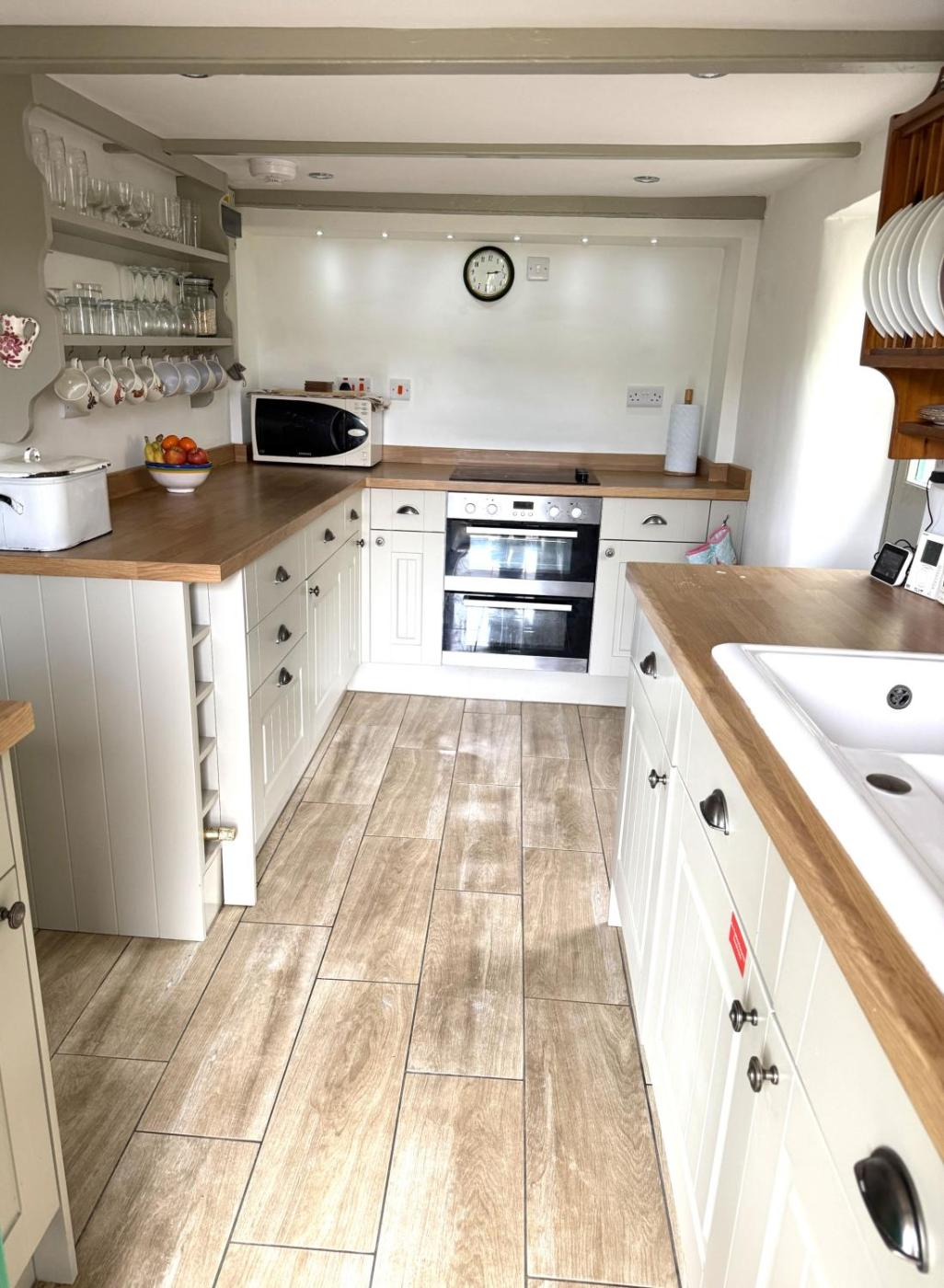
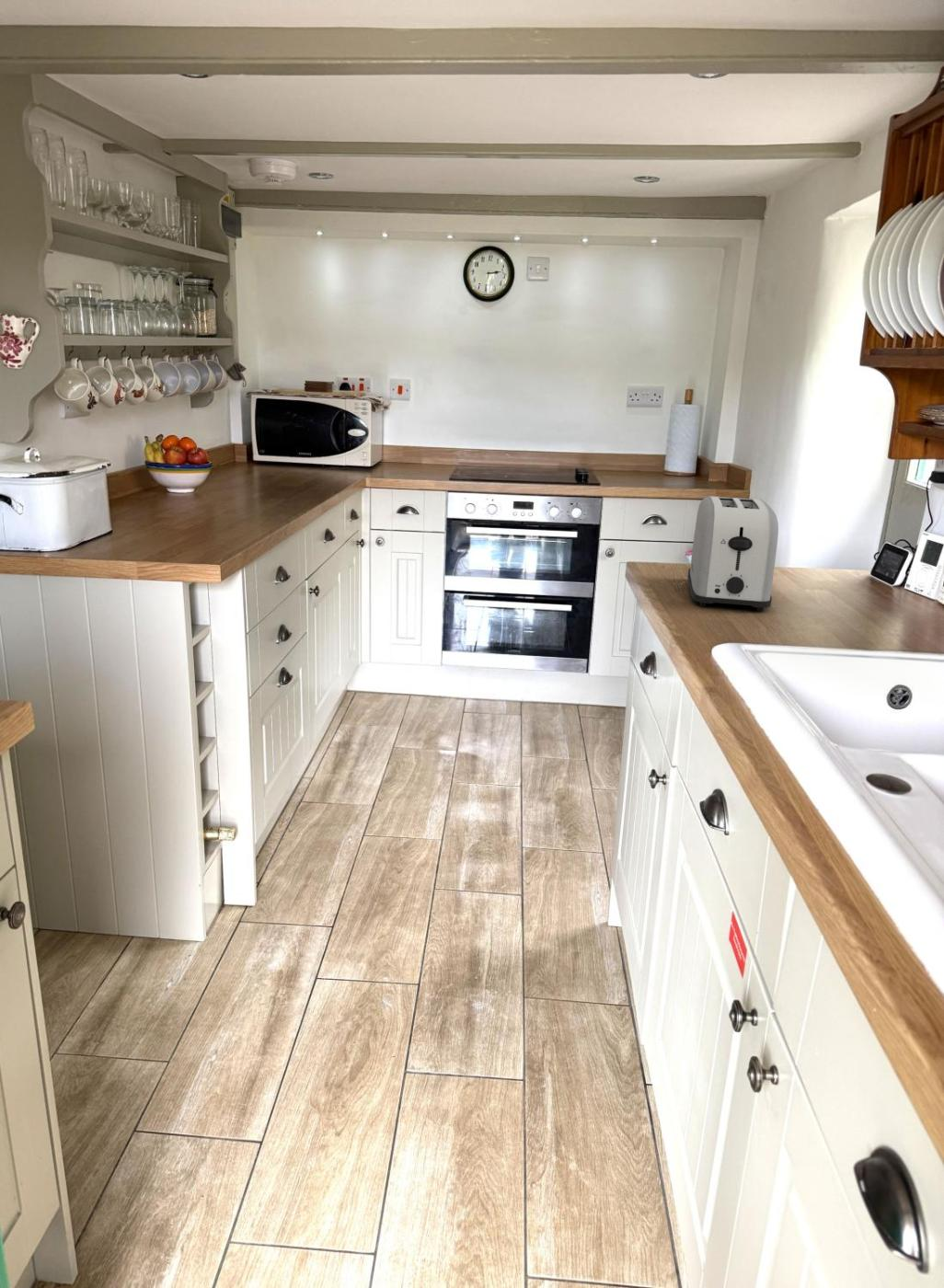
+ toaster (732, 548)
